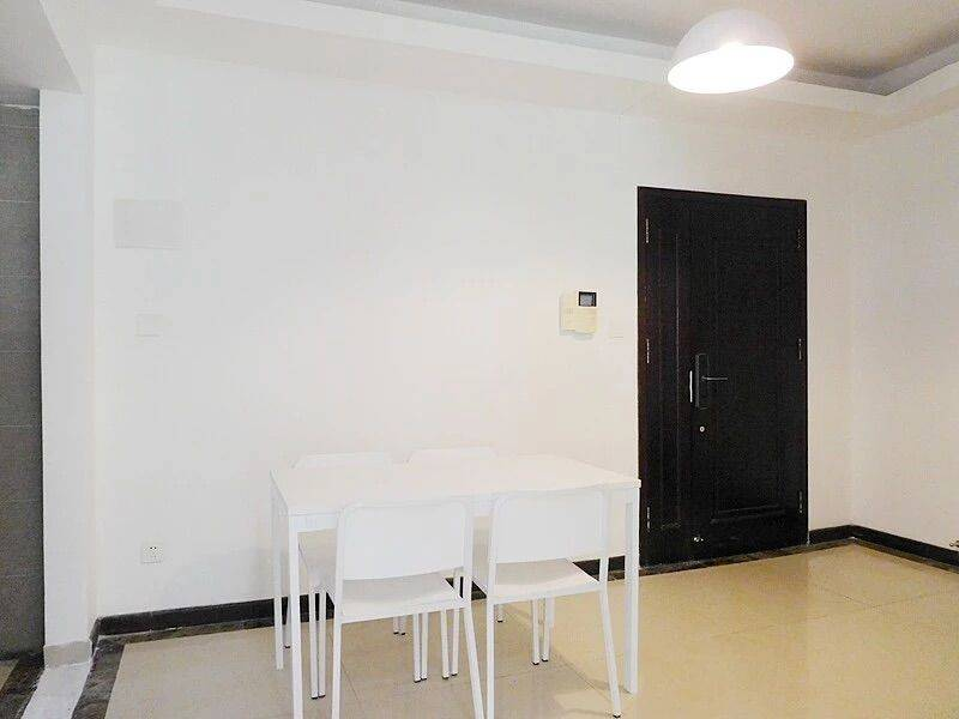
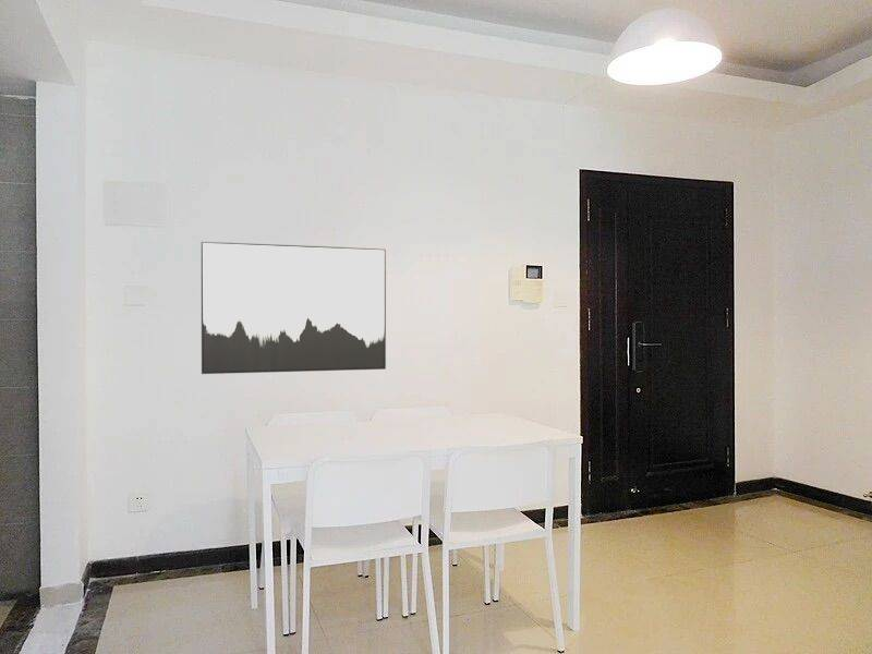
+ wall art (298, 308)
